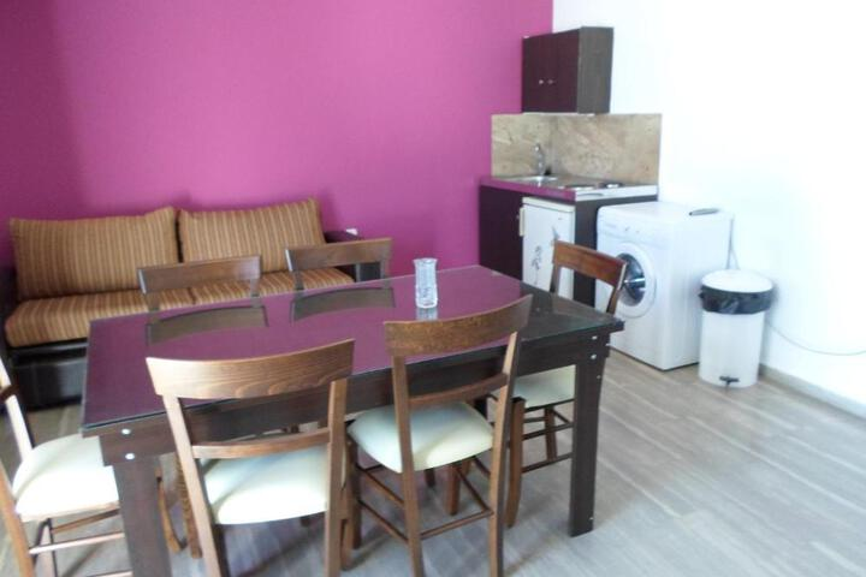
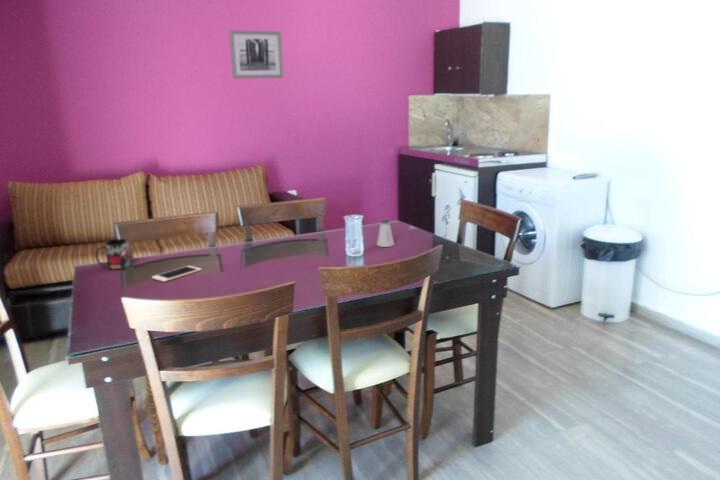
+ wall art (257, 54)
+ cell phone (177, 273)
+ saltshaker (385, 232)
+ mug (112, 254)
